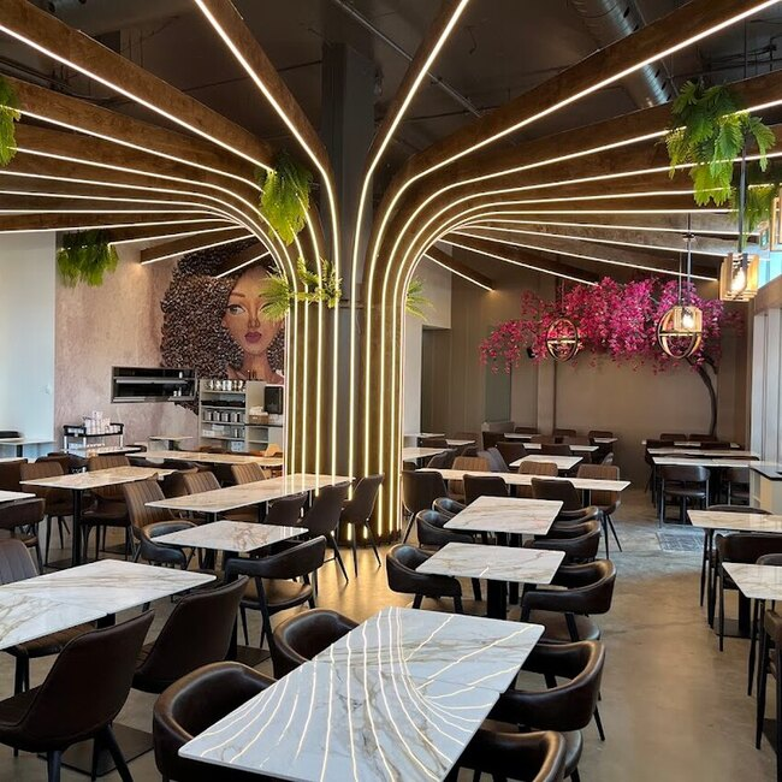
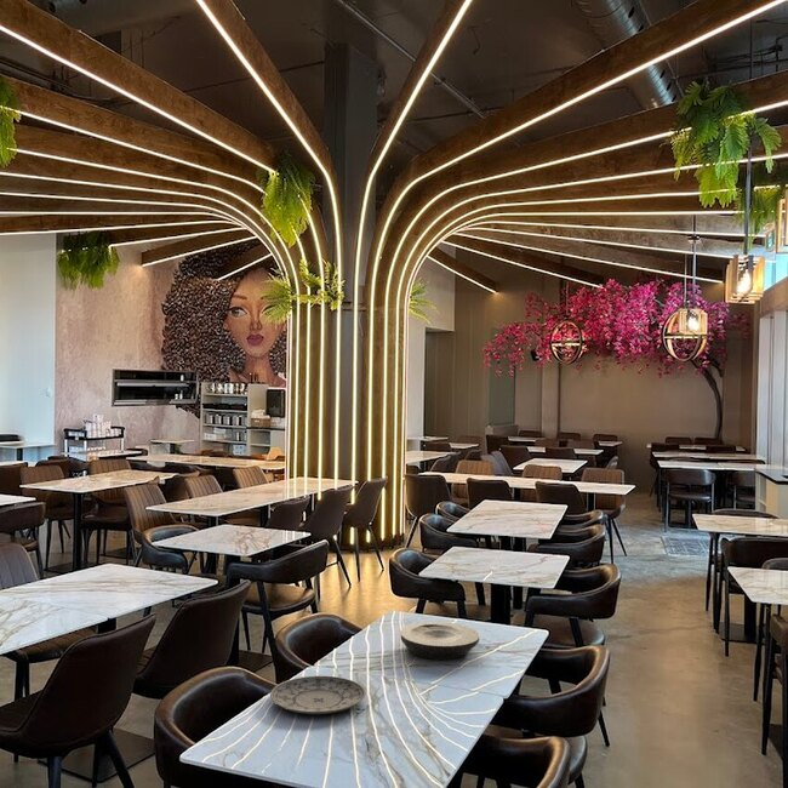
+ plate (439, 641)
+ plate (318, 697)
